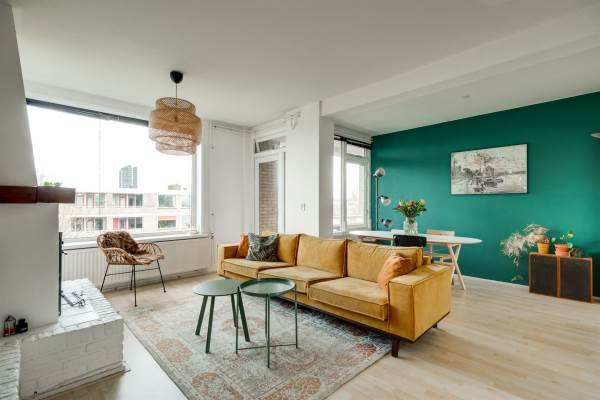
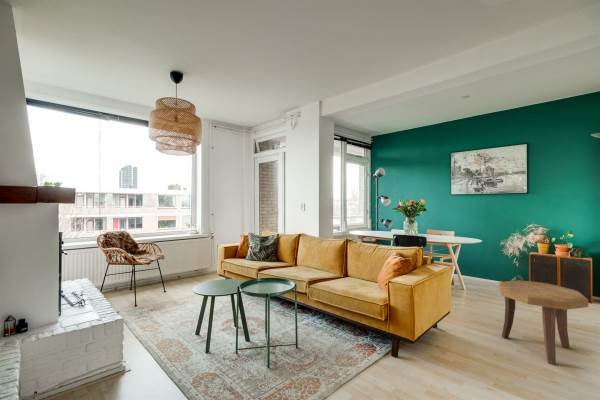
+ side table (542, 316)
